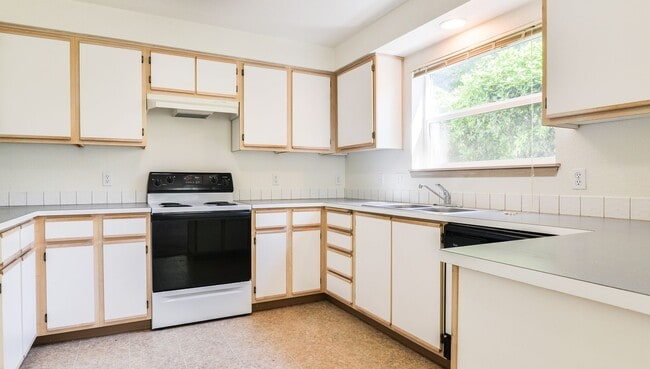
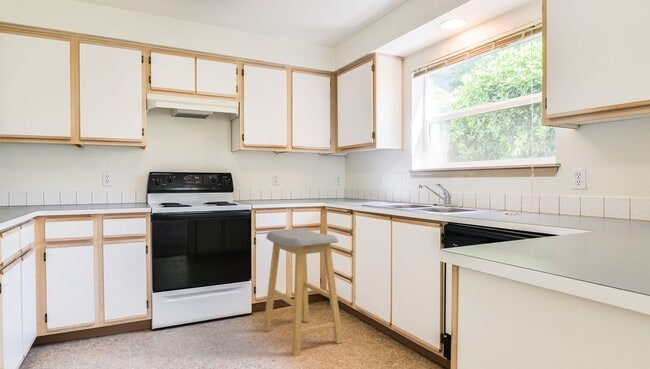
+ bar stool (301, 284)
